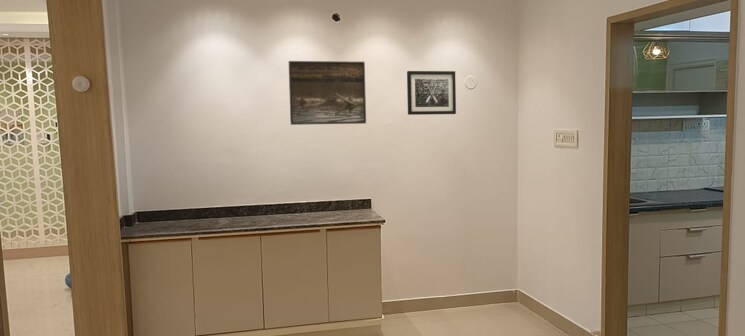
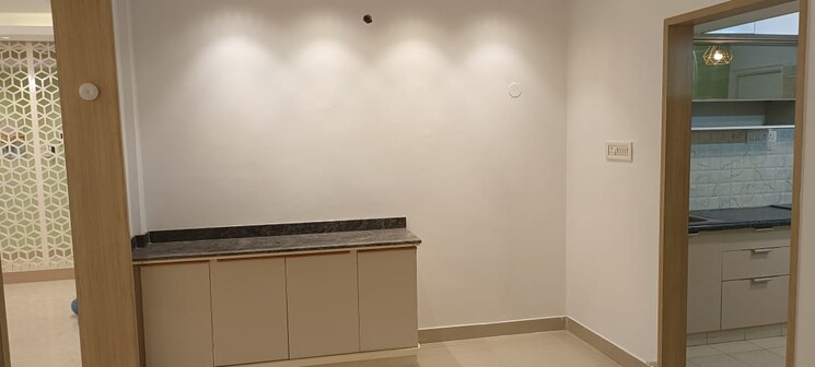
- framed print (328, 92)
- wall art (431, 92)
